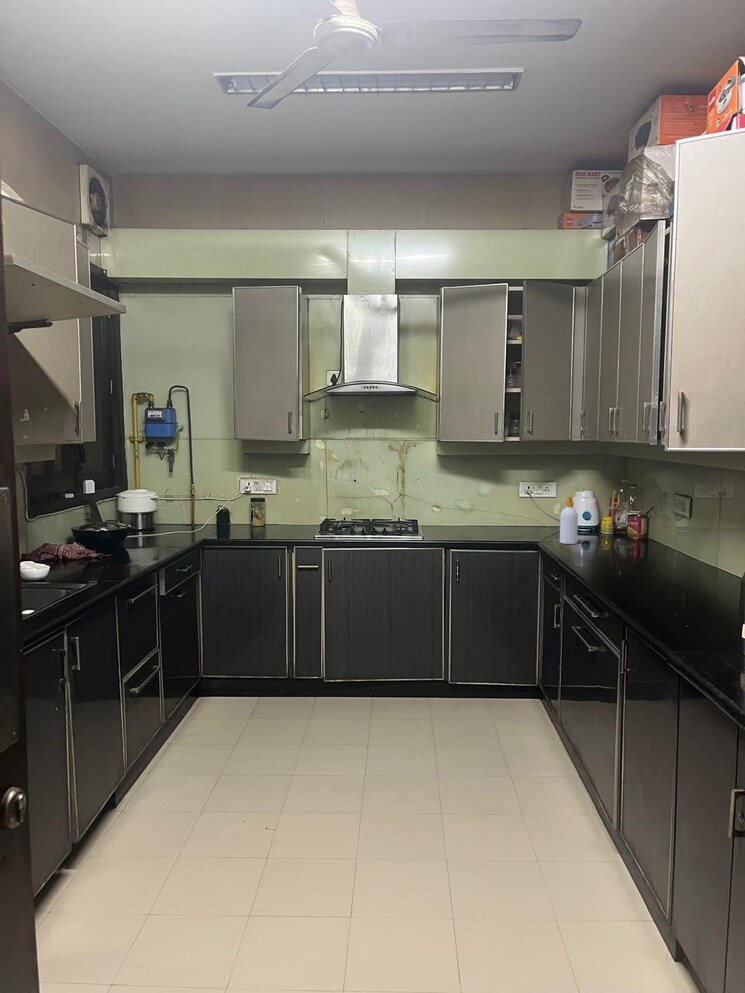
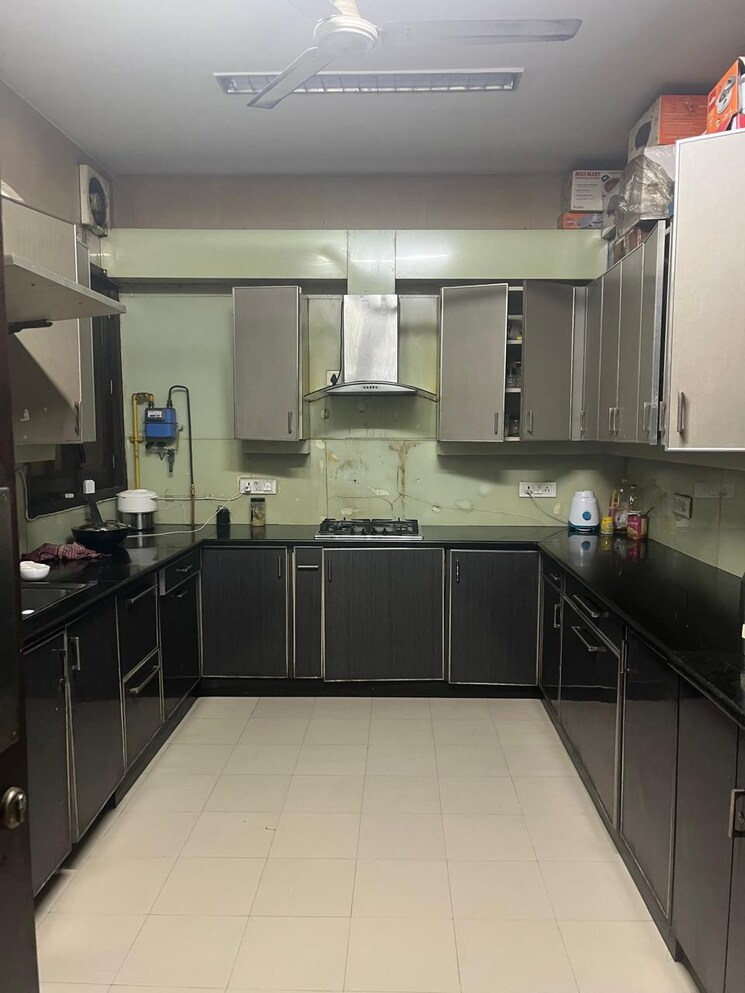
- soap bottle (569, 519)
